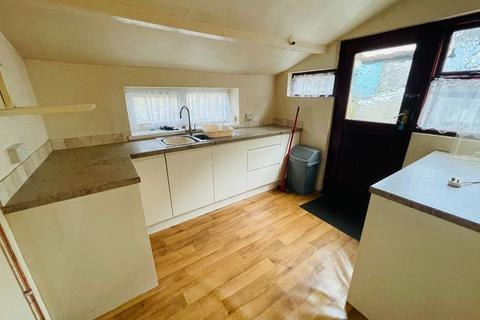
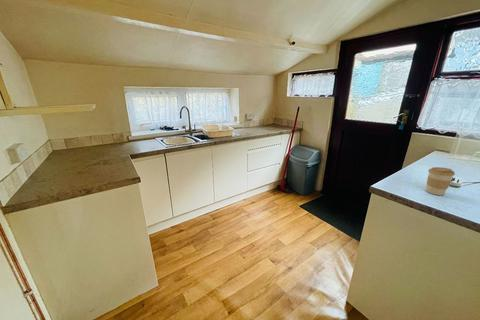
+ coffee cup (438, 180)
